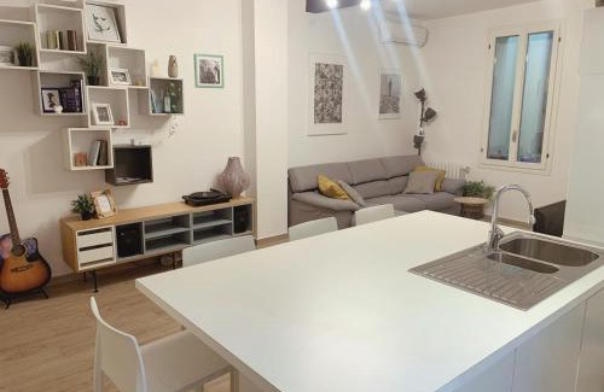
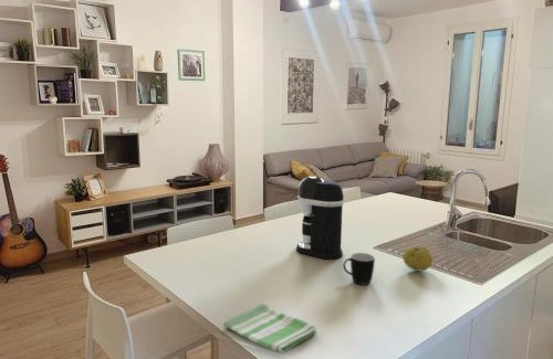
+ coffee maker (320, 214)
+ dish towel (270, 326)
+ fruit (418, 258)
+ mug (358, 268)
